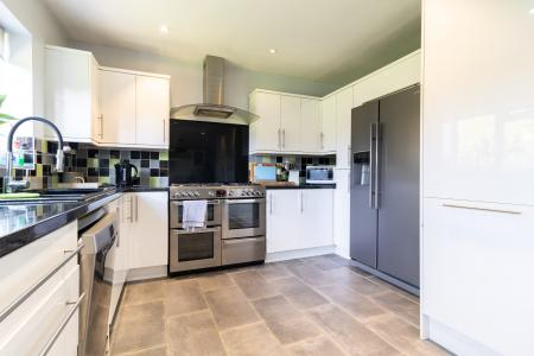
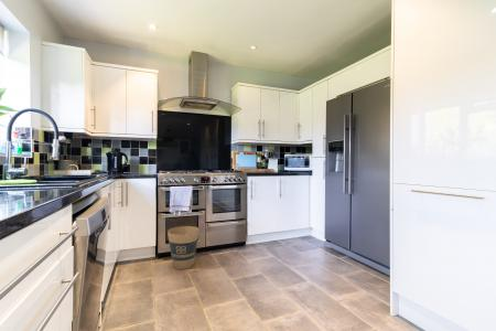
+ trash can (183, 247)
